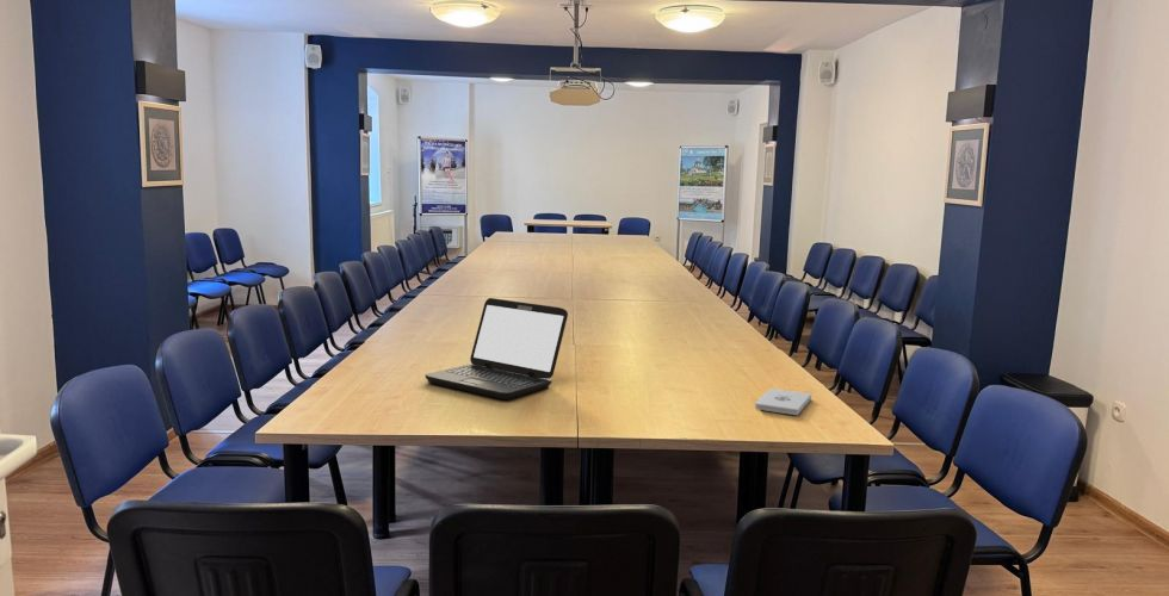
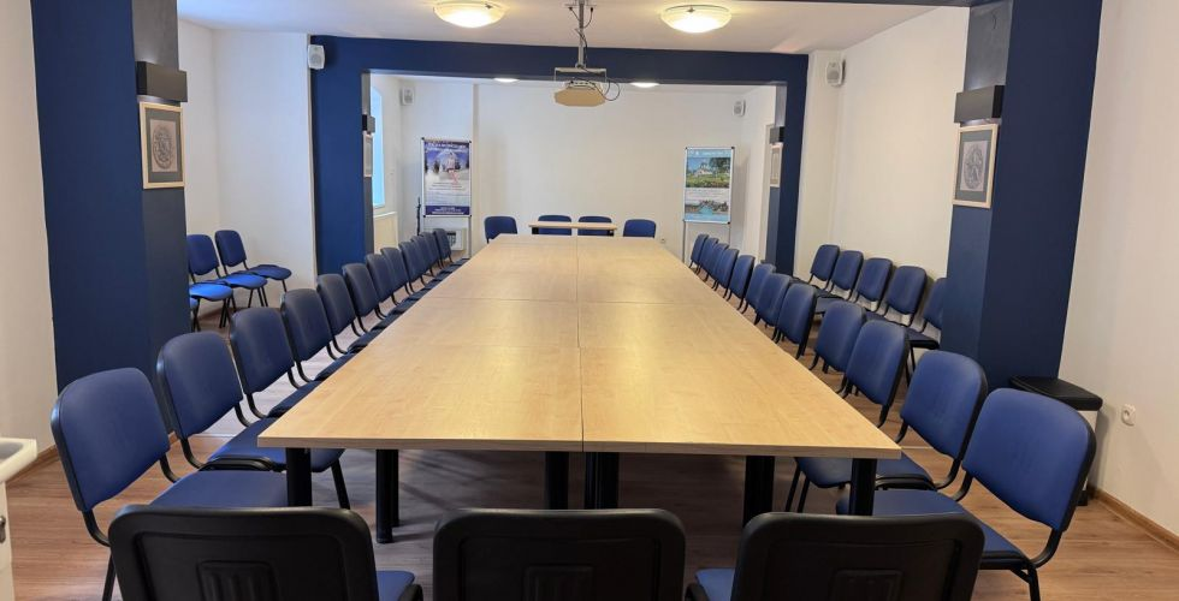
- notepad (783, 401)
- laptop (495, 344)
